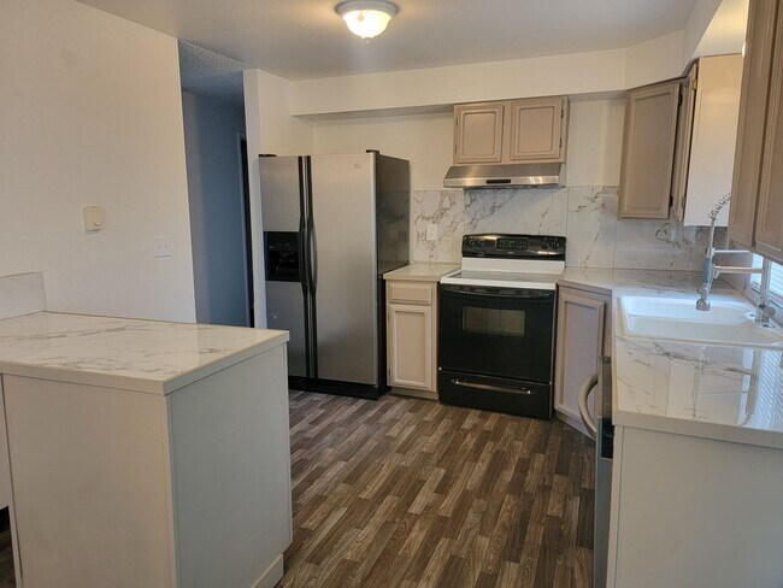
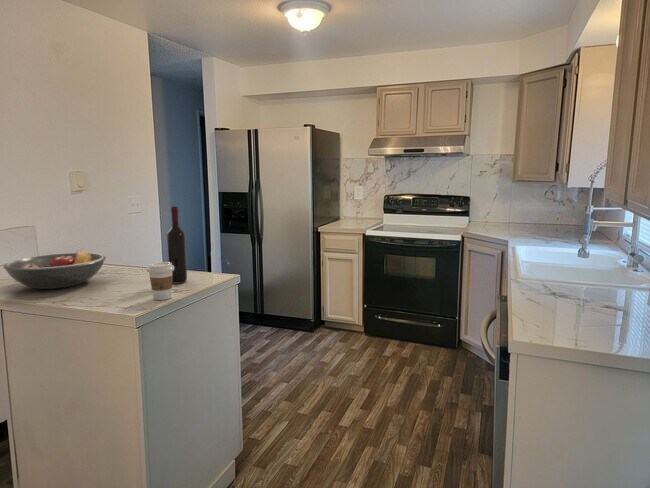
+ fruit bowl (57, 269)
+ wine bottle (176, 244)
+ coffee cup (161, 280)
